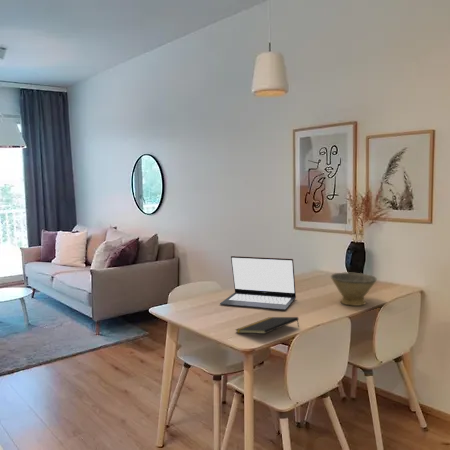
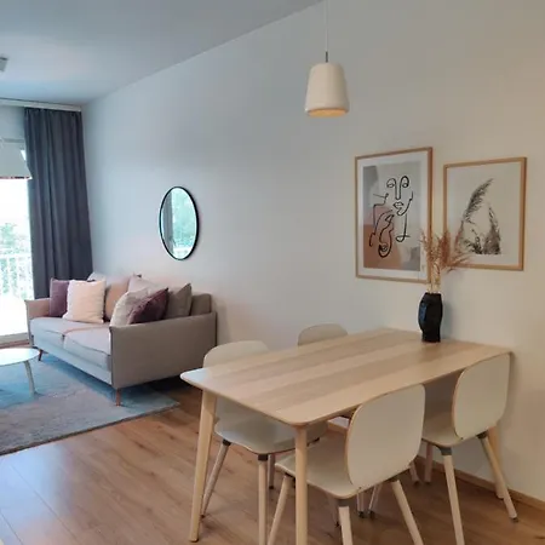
- notepad (267, 324)
- laptop (258, 280)
- bowl (353, 289)
